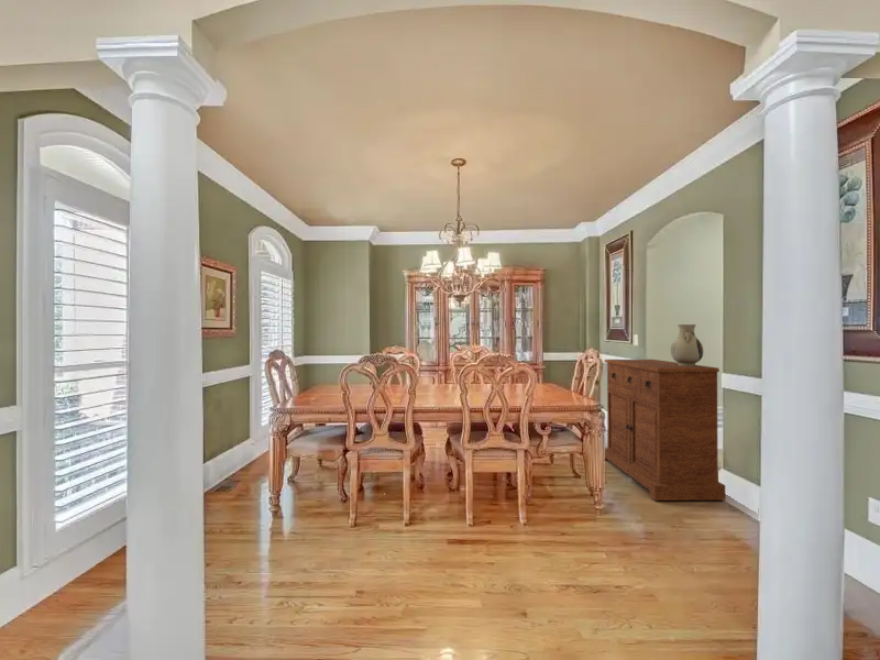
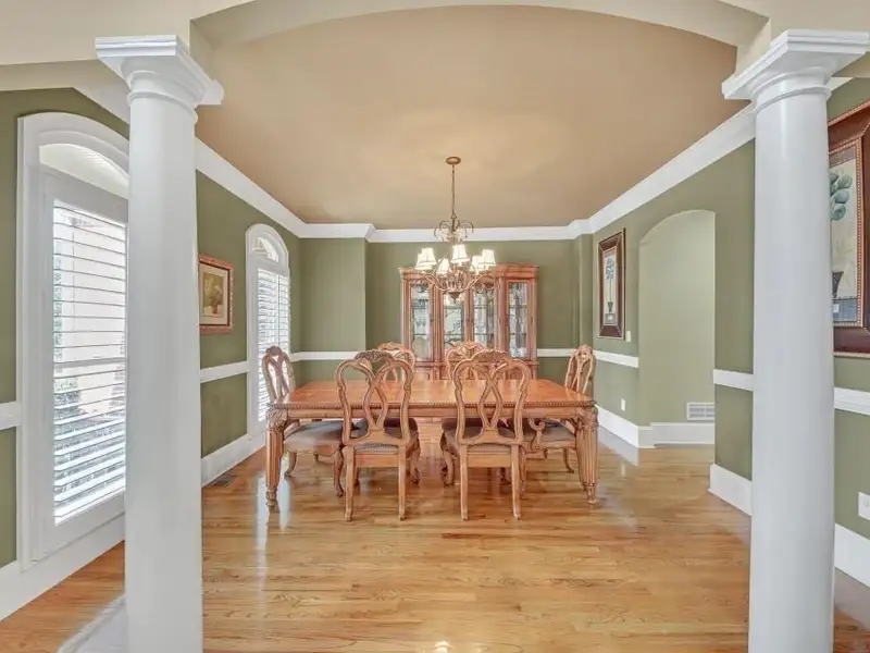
- vase (686, 344)
- sideboard (654, 419)
